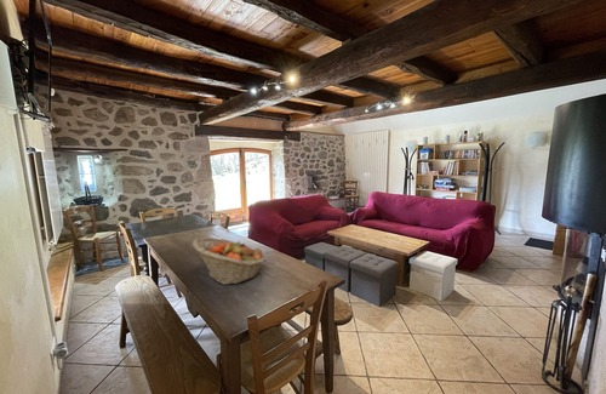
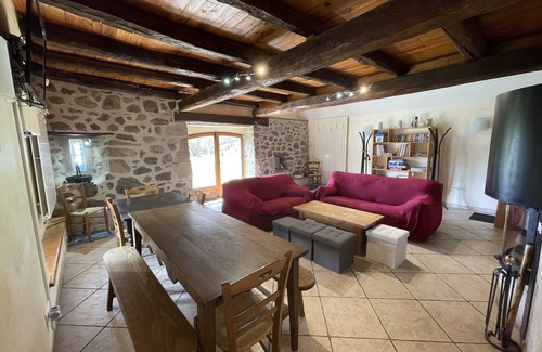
- fruit basket (229, 256)
